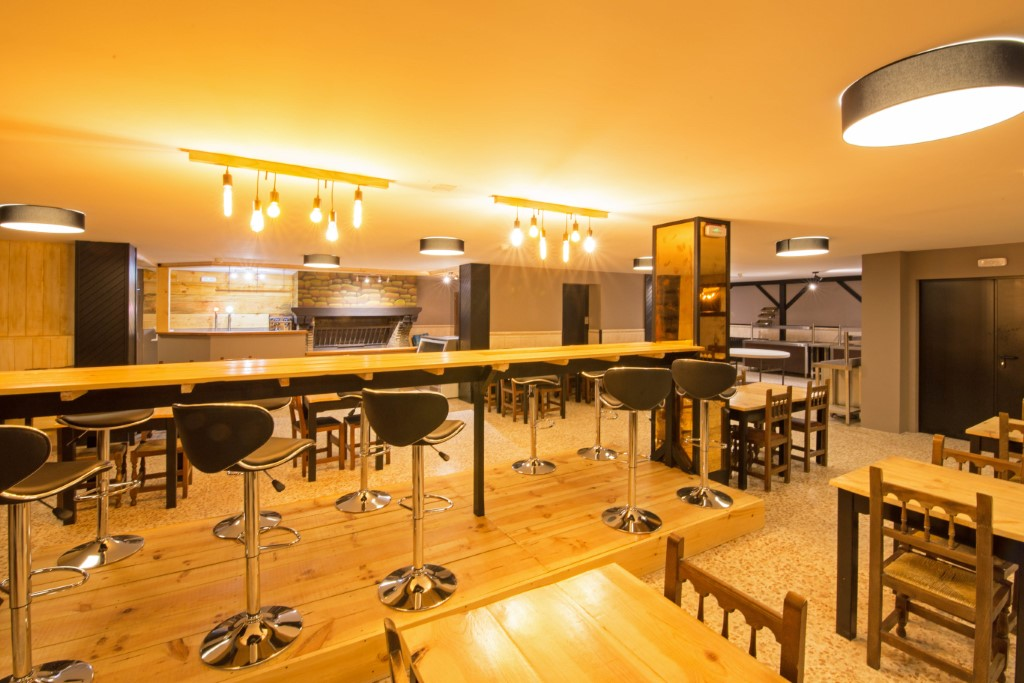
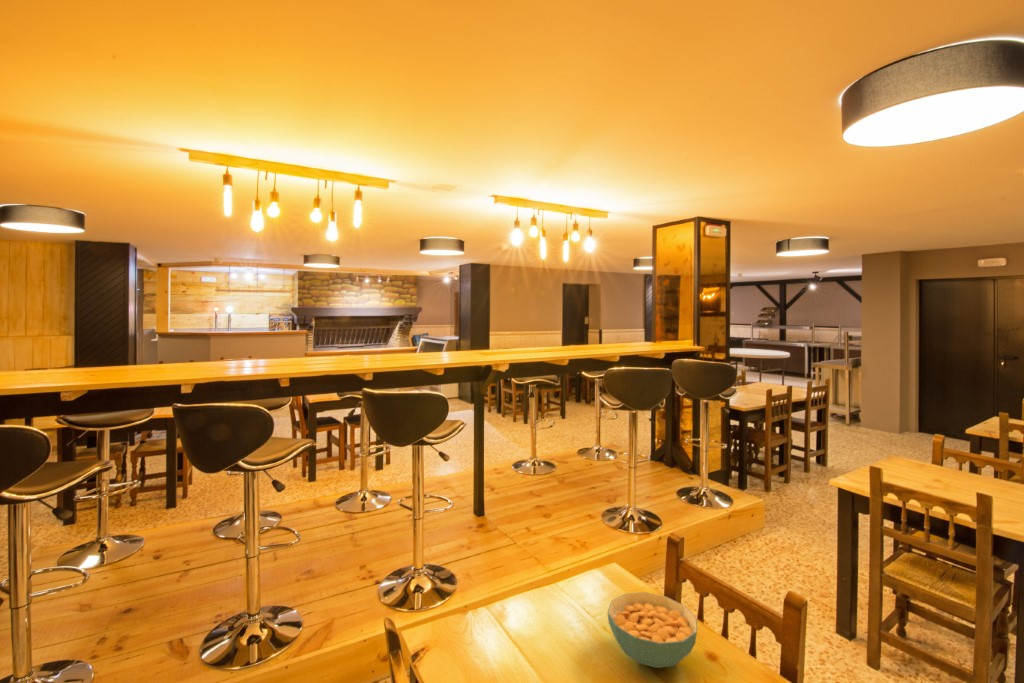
+ cereal bowl (651, 636)
